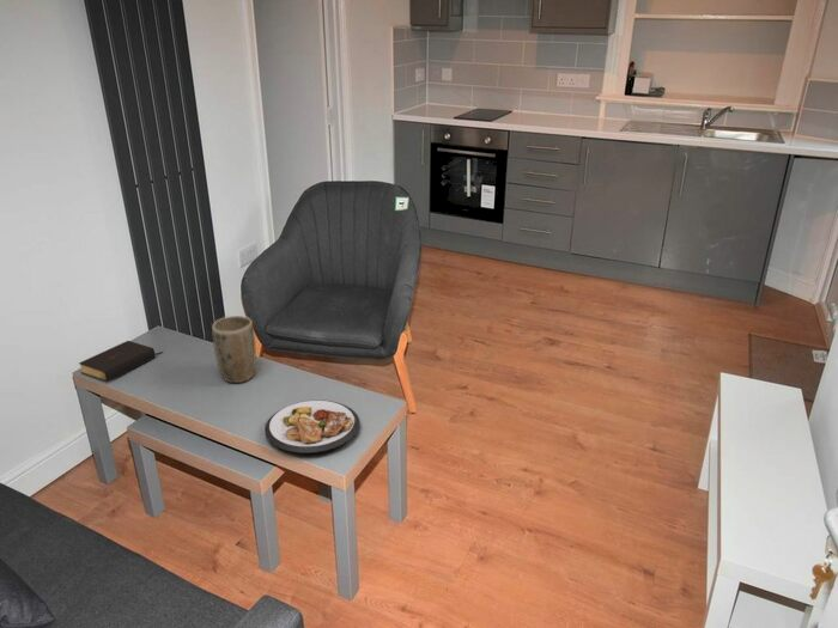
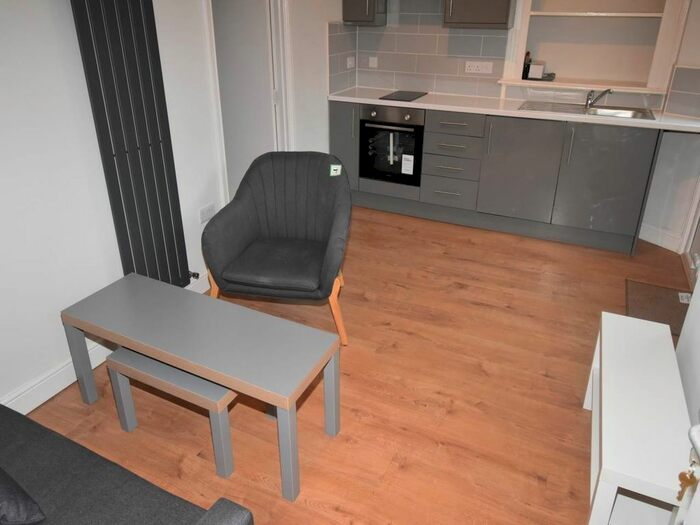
- plate (312, 422)
- bible (123, 358)
- plant pot (235, 349)
